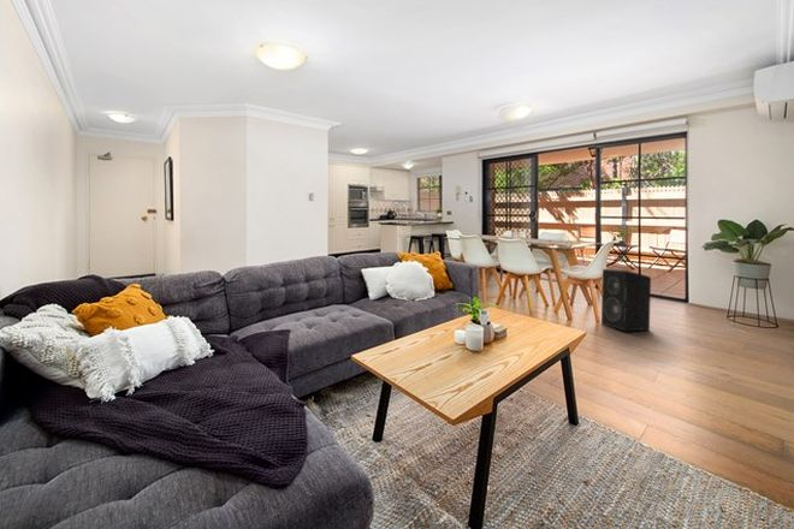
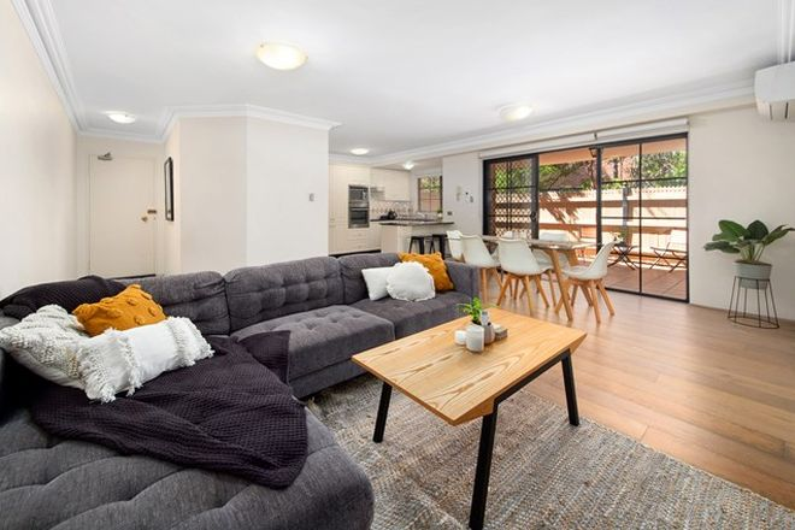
- speaker (627, 298)
